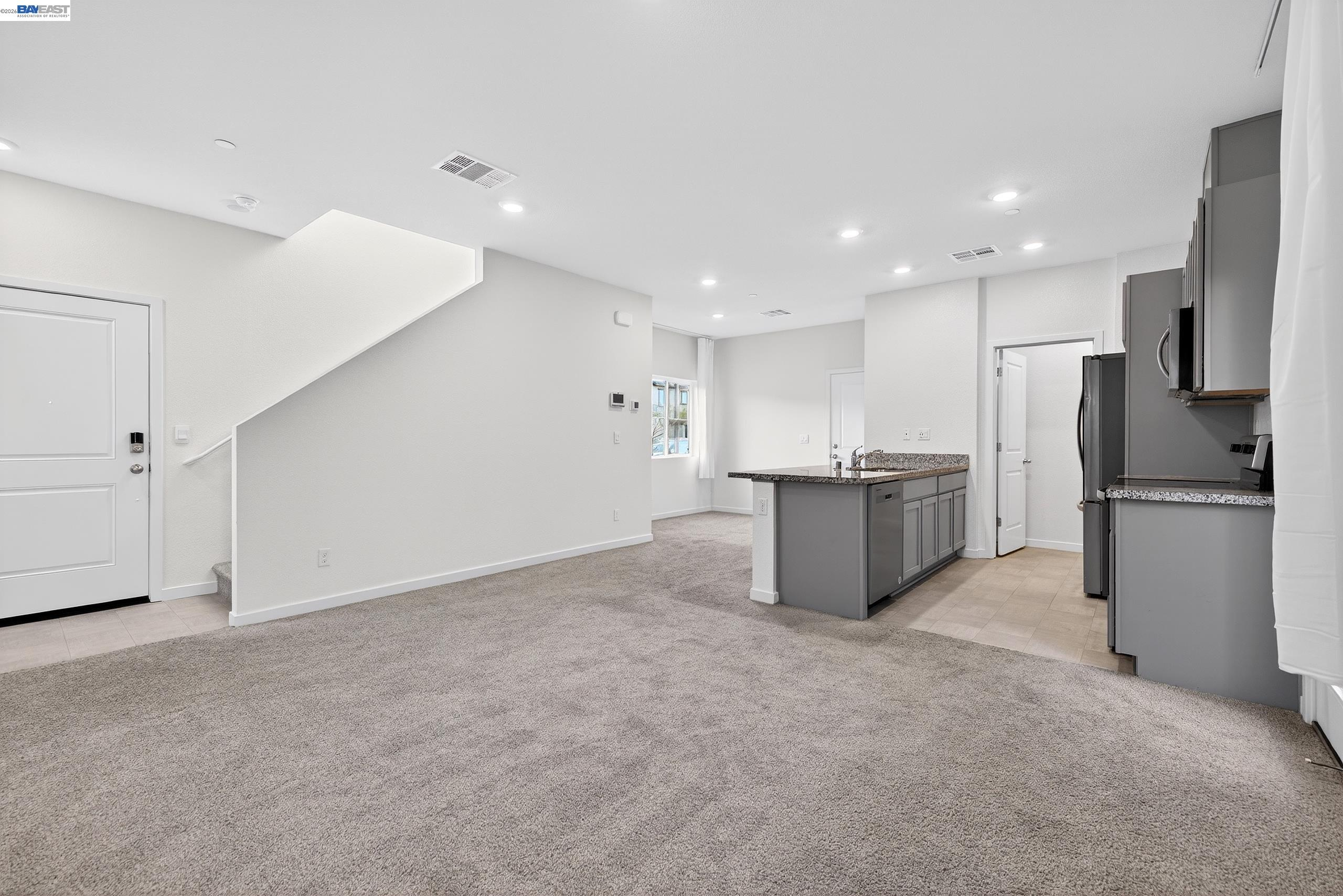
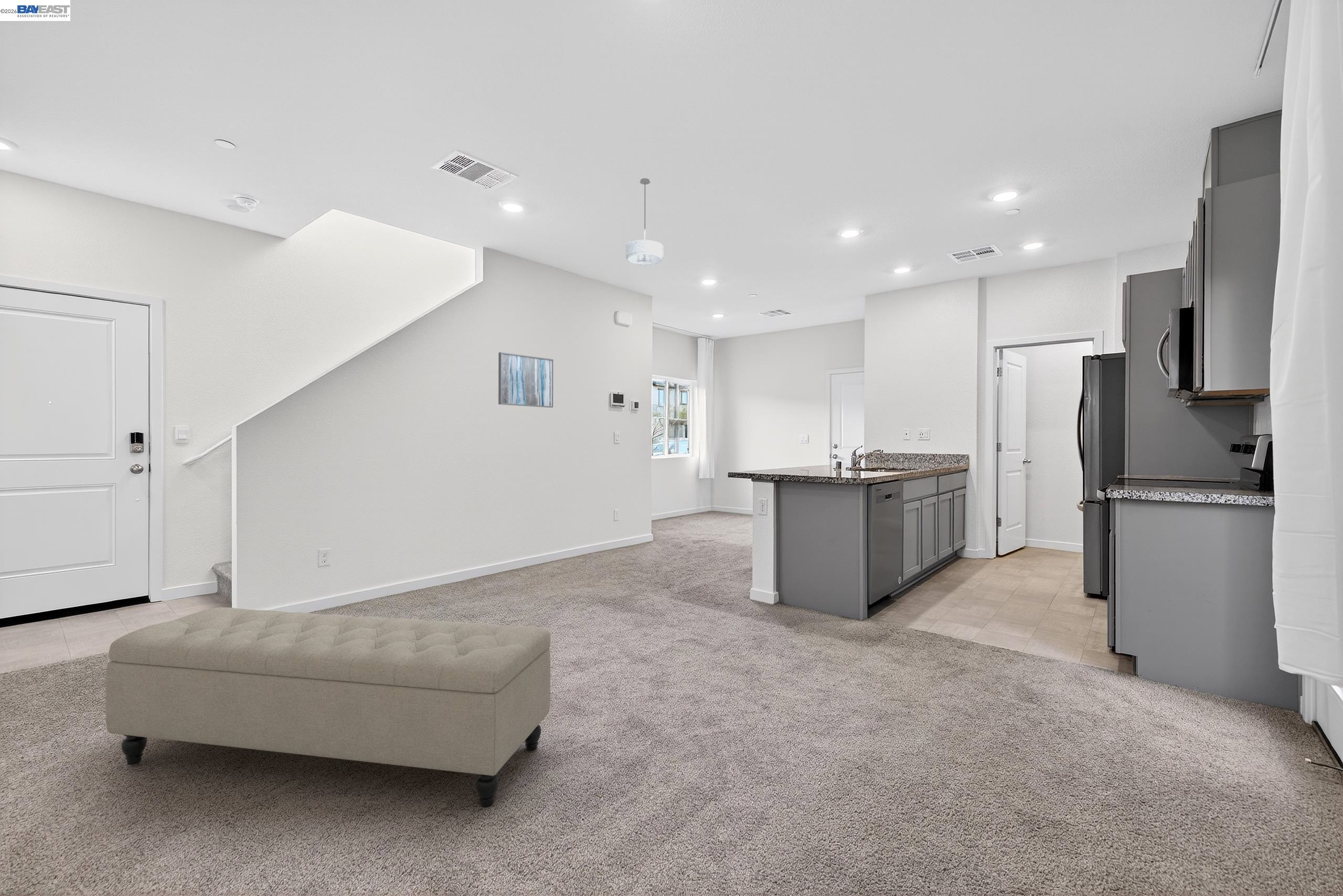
+ ceiling light fixture (645, 221)
+ bench (337, 692)
+ wall art (527, 381)
